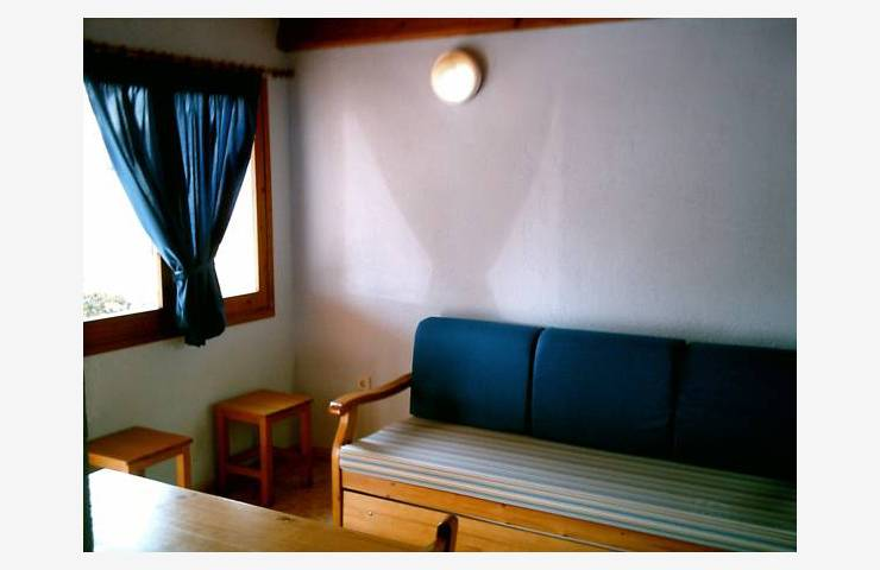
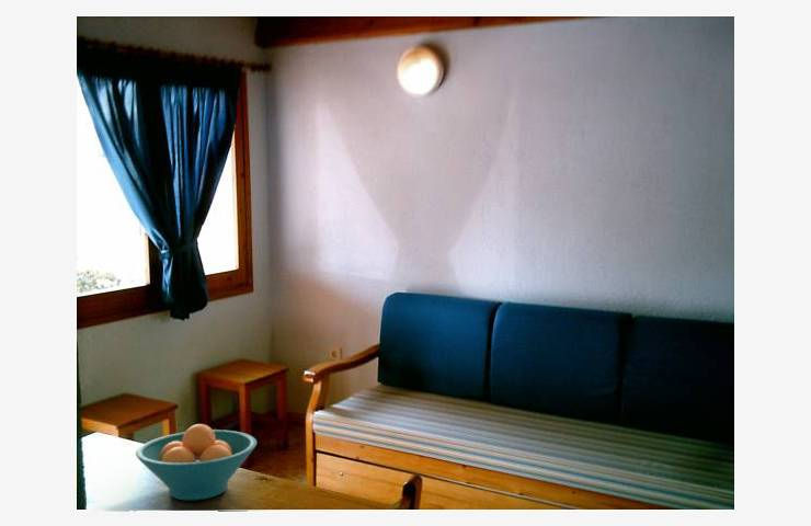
+ fruit bowl (197, 458)
